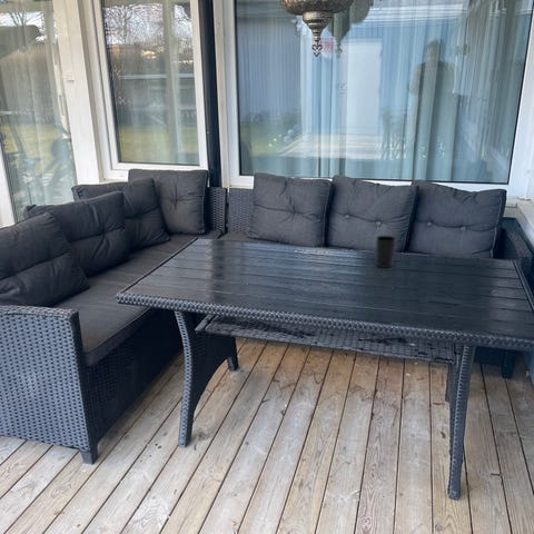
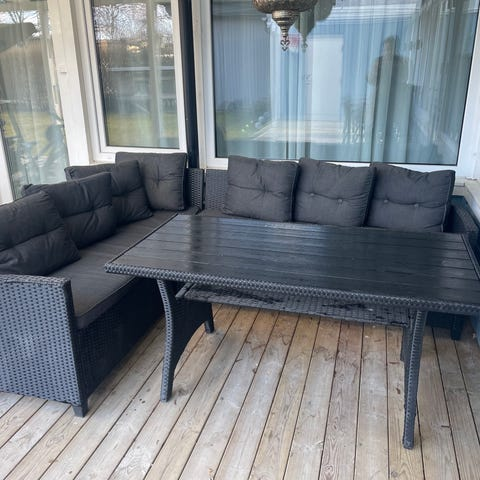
- cup (385, 251)
